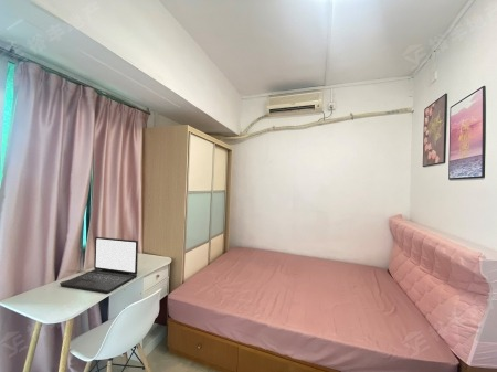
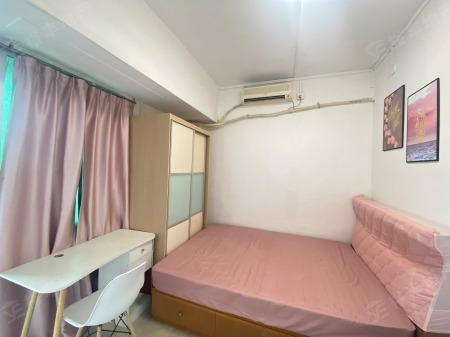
- laptop (102, 262)
